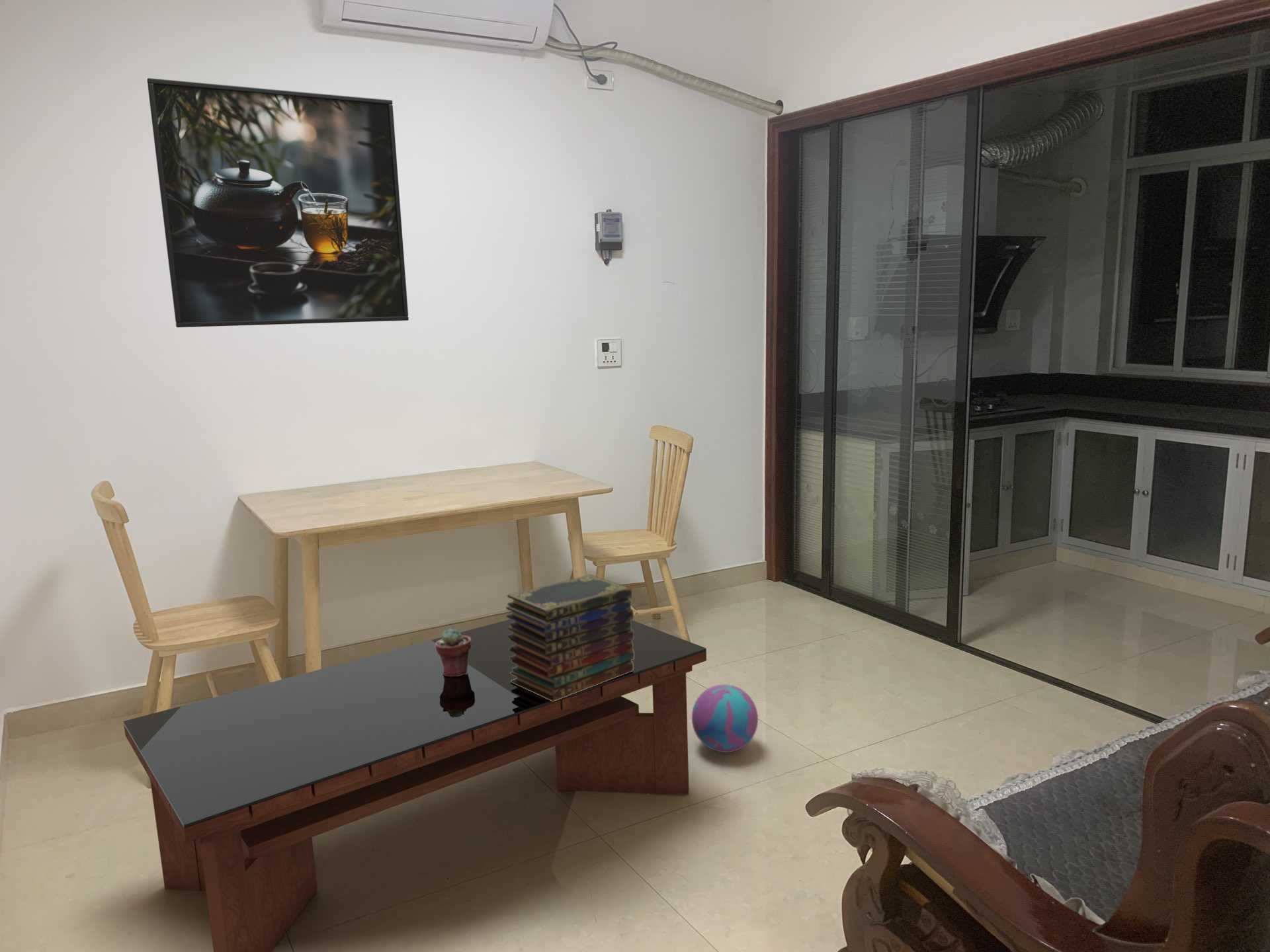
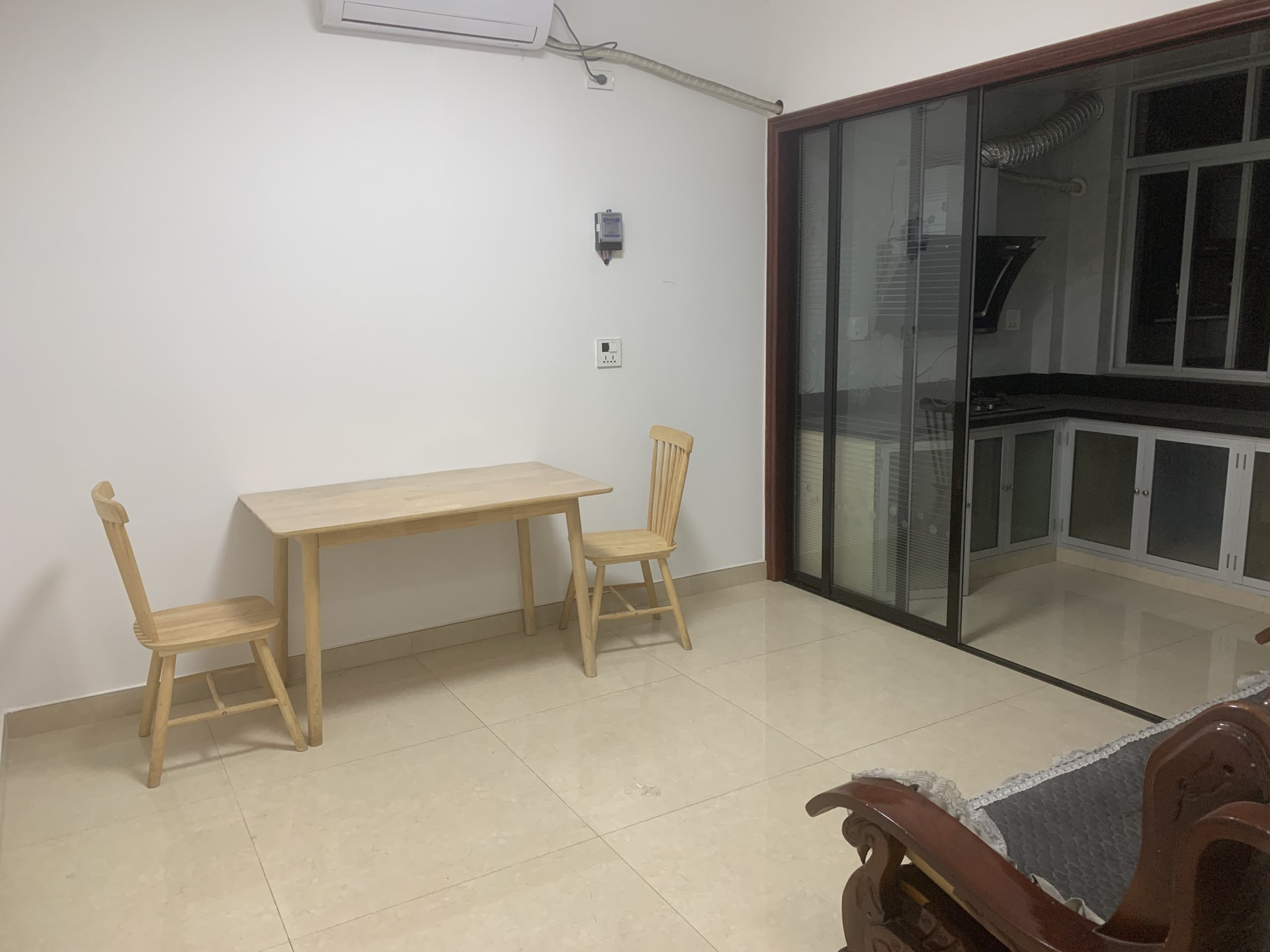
- book stack (571, 633)
- potted succulent (454, 649)
- coffee table (442, 760)
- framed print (288, 209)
- decorative ball (724, 718)
